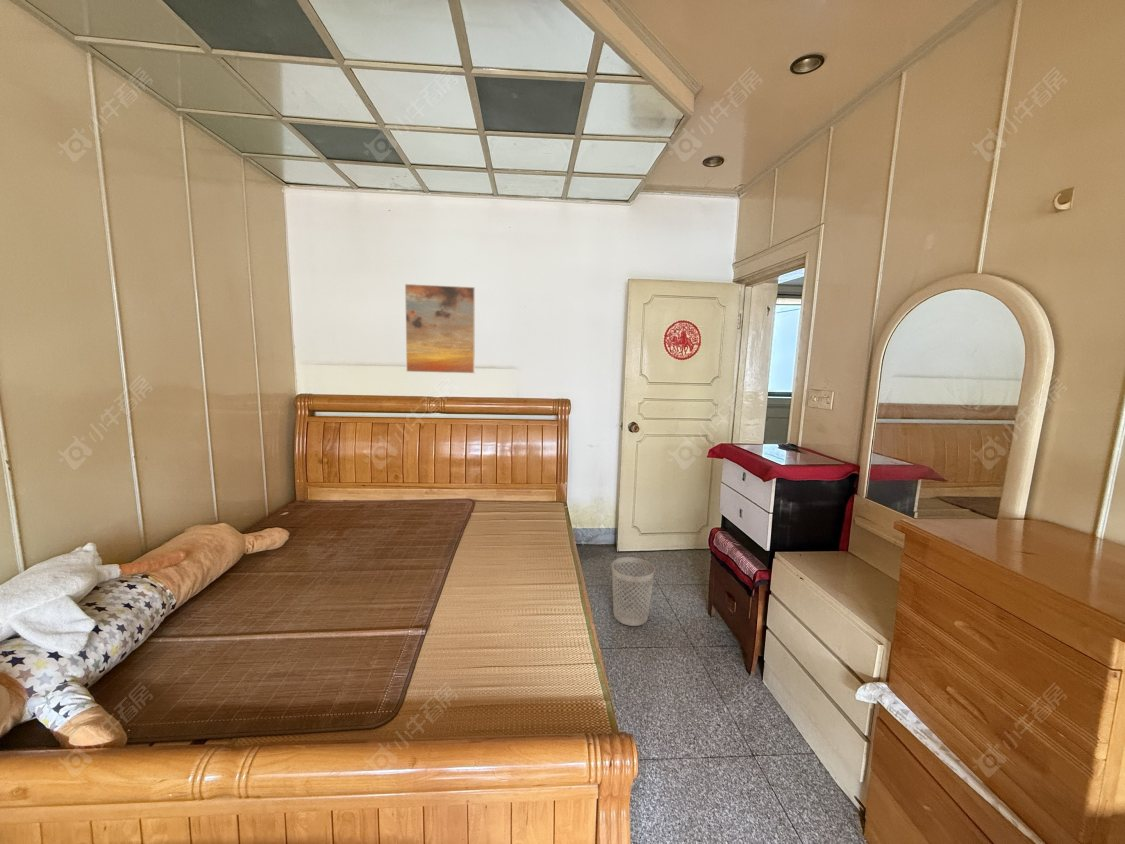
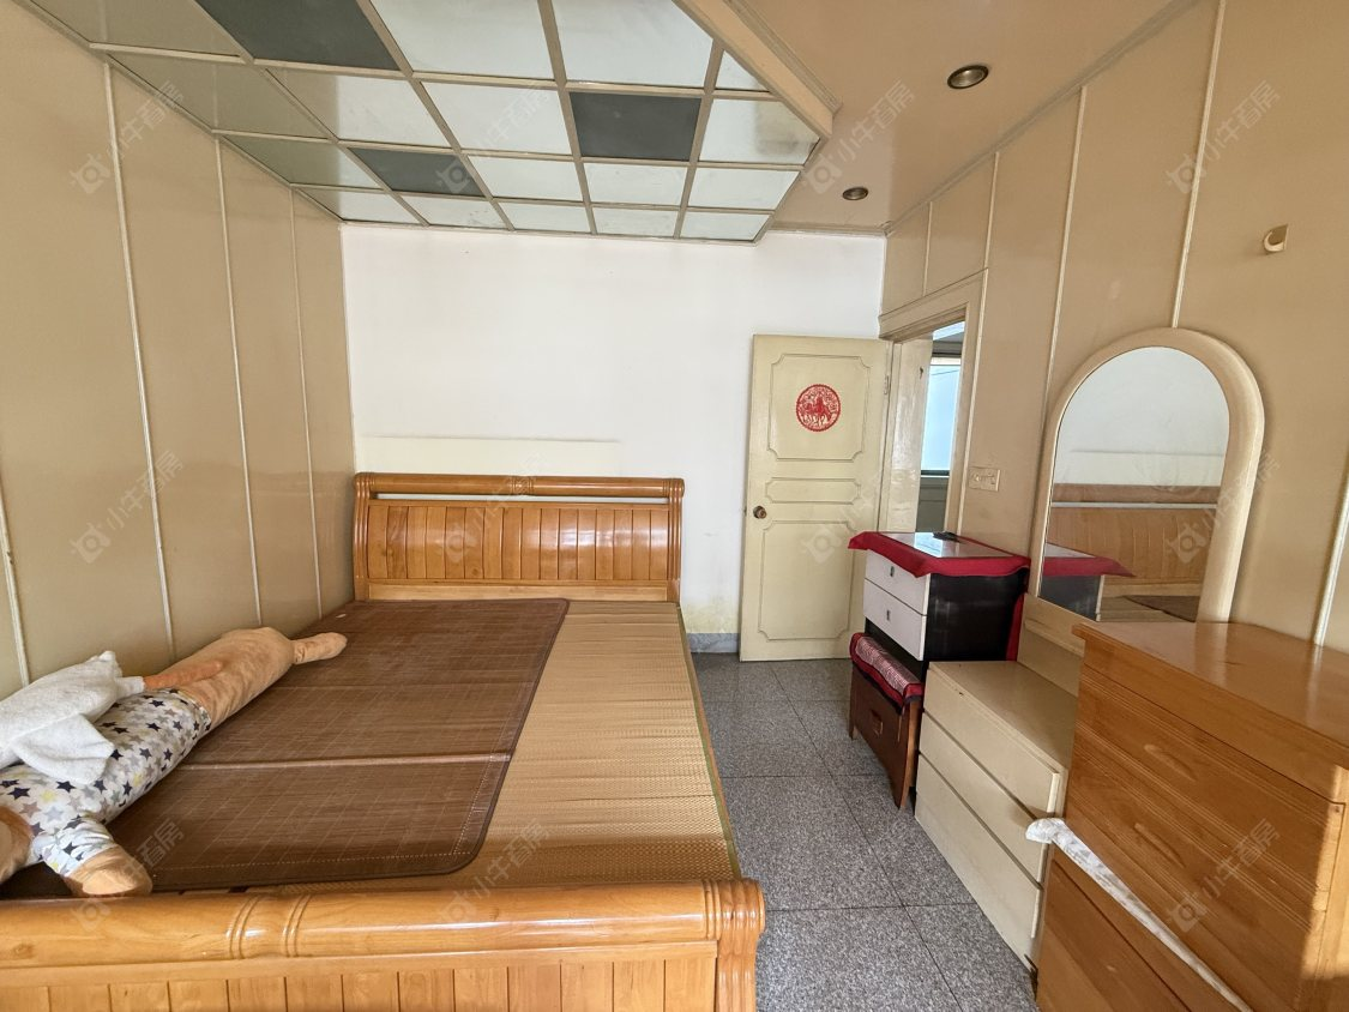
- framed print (440, 329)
- wastebasket (632, 591)
